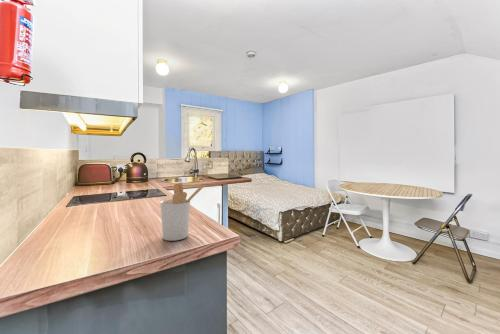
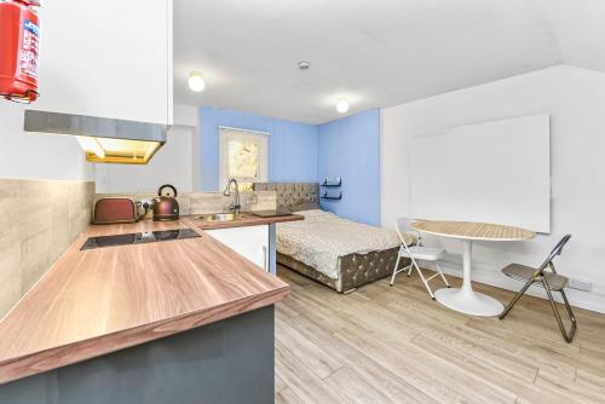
- utensil holder (183, 210)
